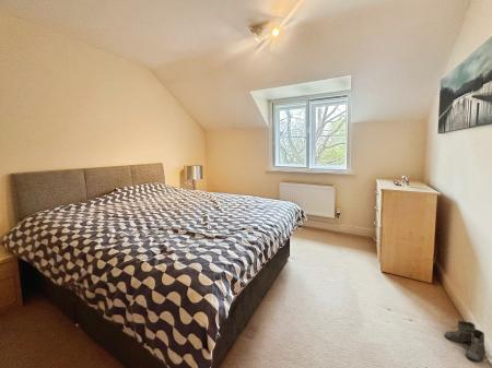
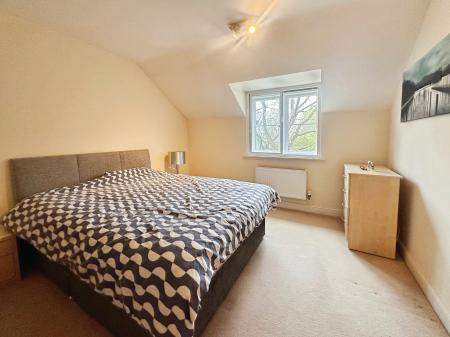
- boots (466, 336)
